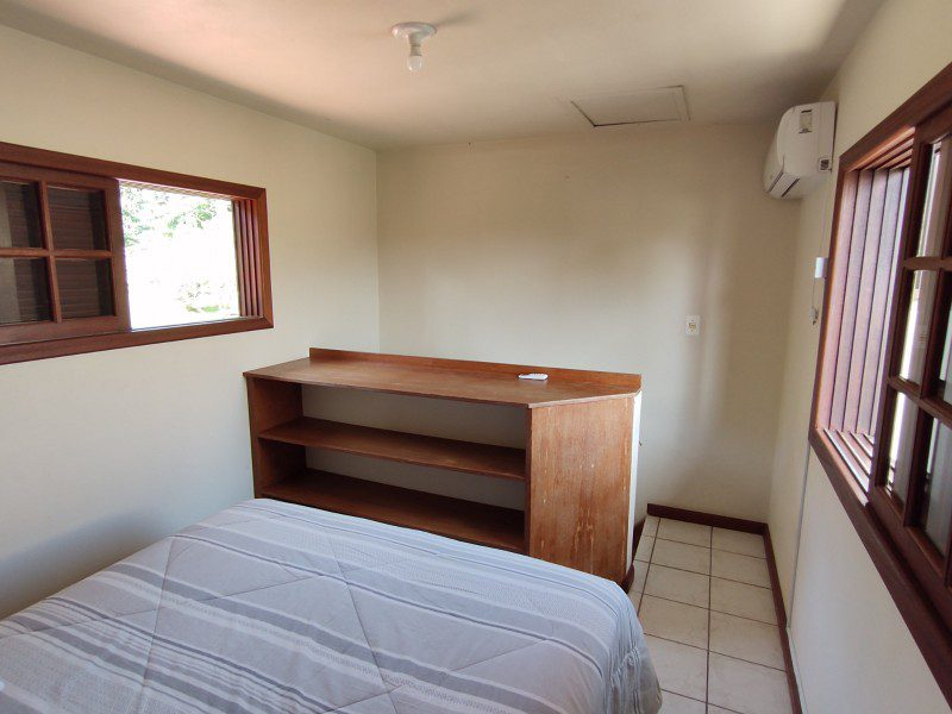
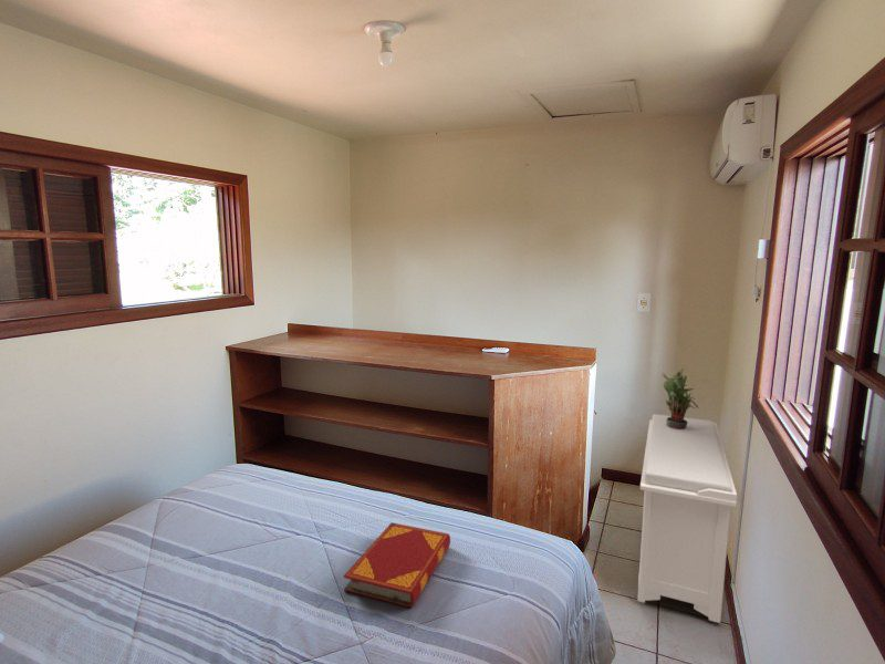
+ potted plant (679, 397)
+ bench (680, 499)
+ hardback book (400, 560)
